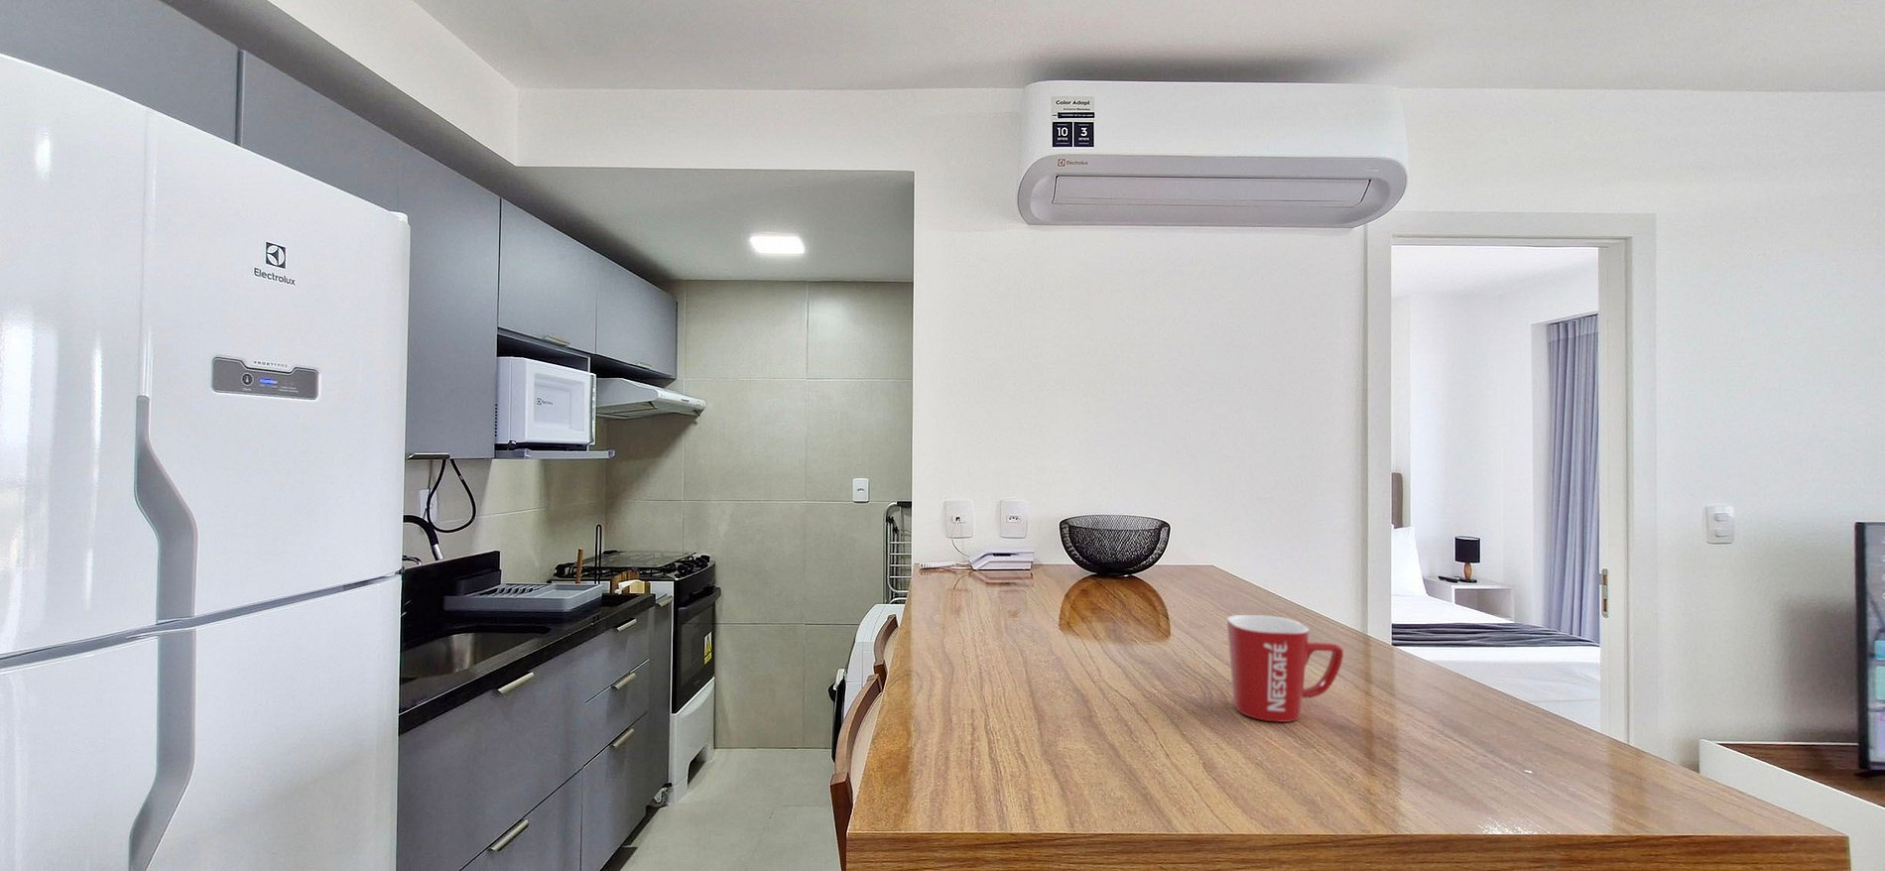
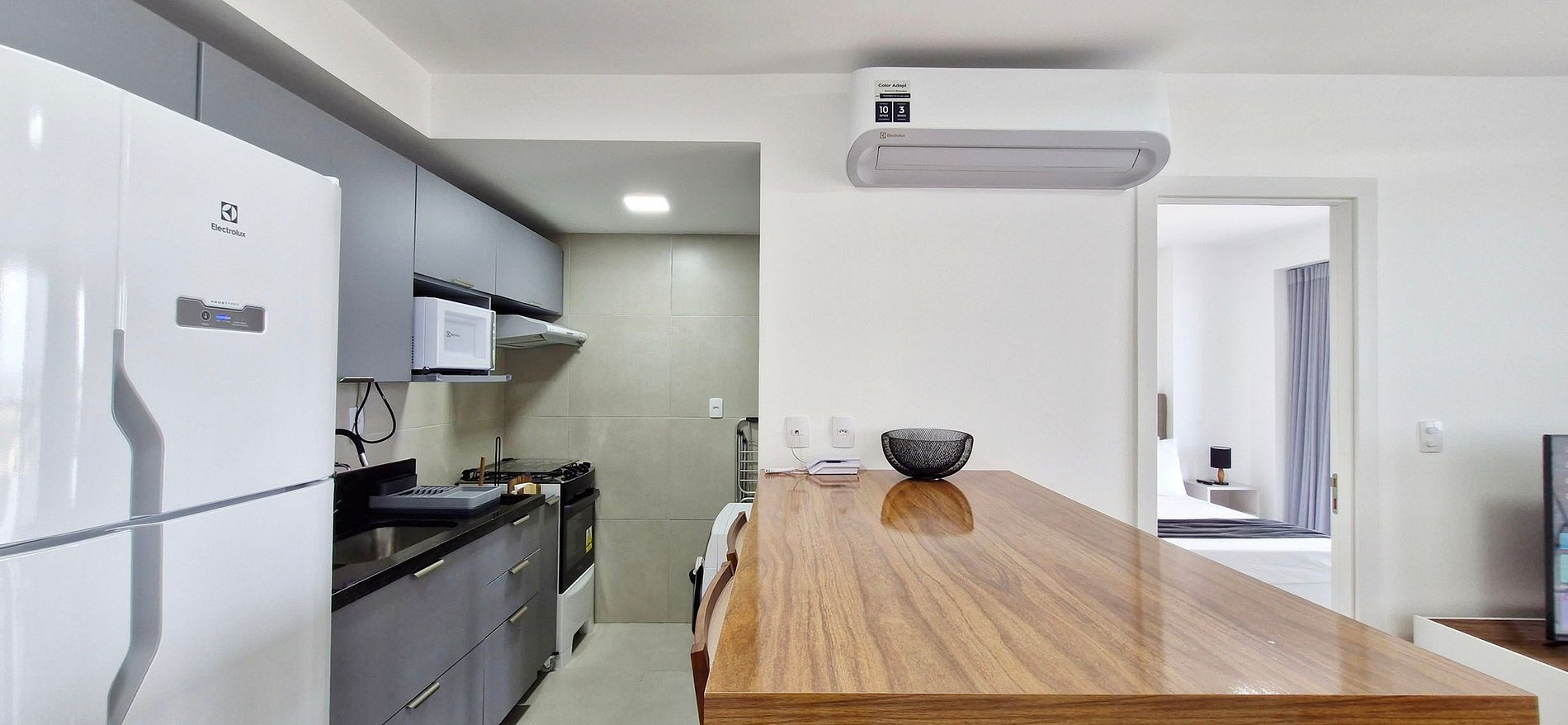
- mug (1285, 668)
